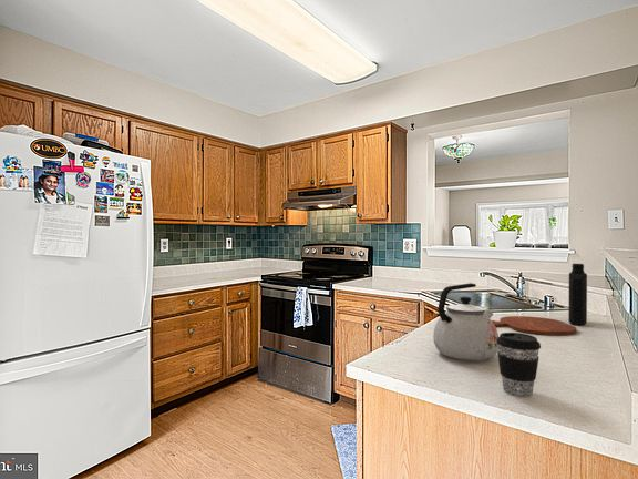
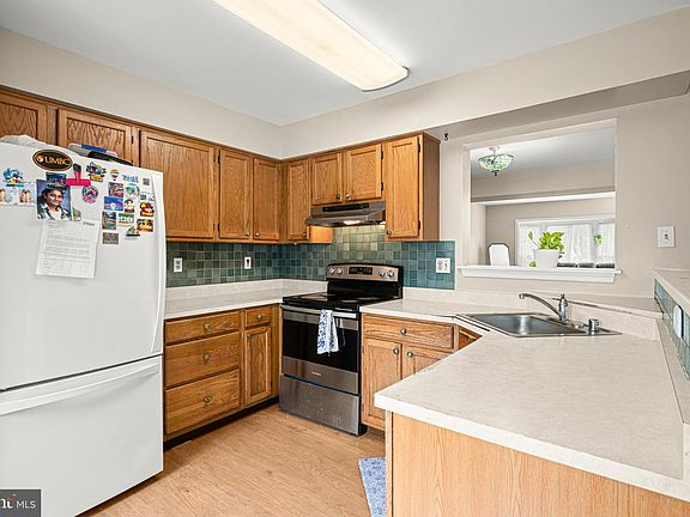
- coffee cup (517, 364)
- cutting board (523, 324)
- bottle (577, 293)
- kettle (465, 318)
